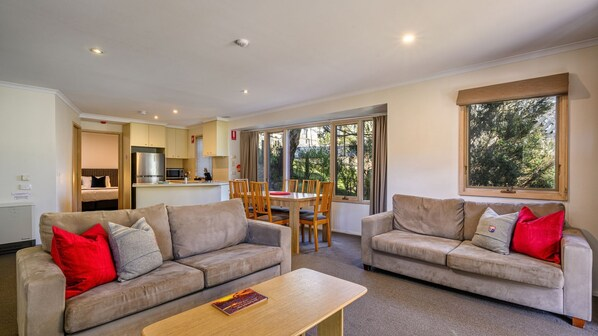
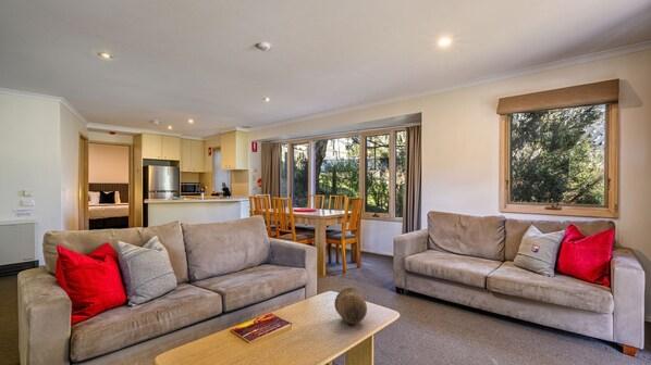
+ bowl (353, 306)
